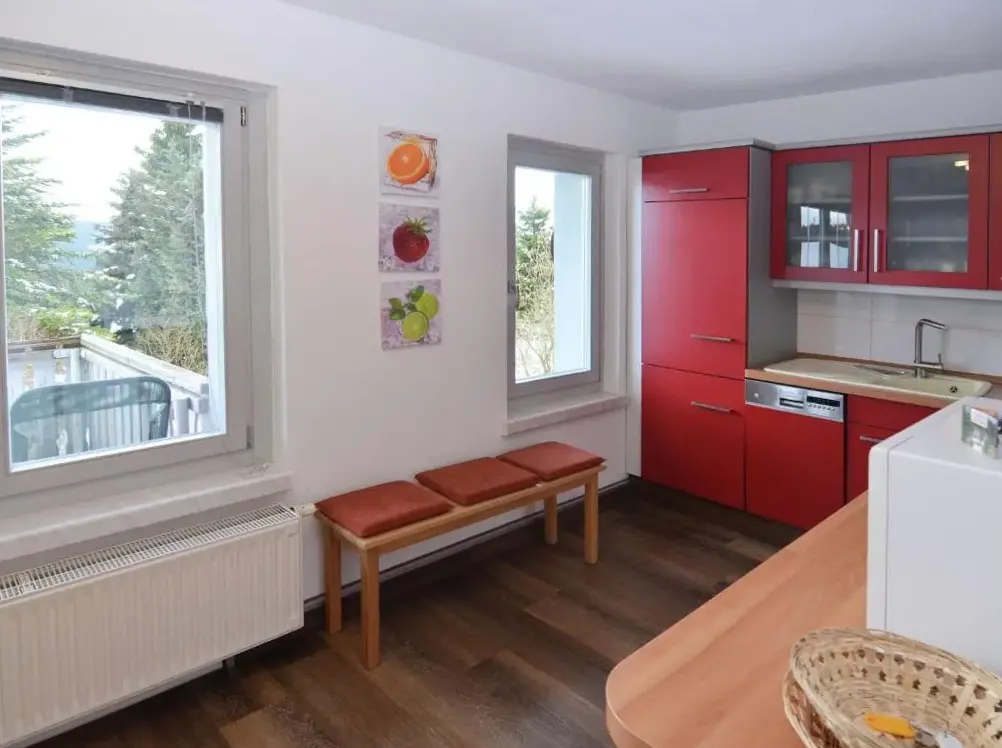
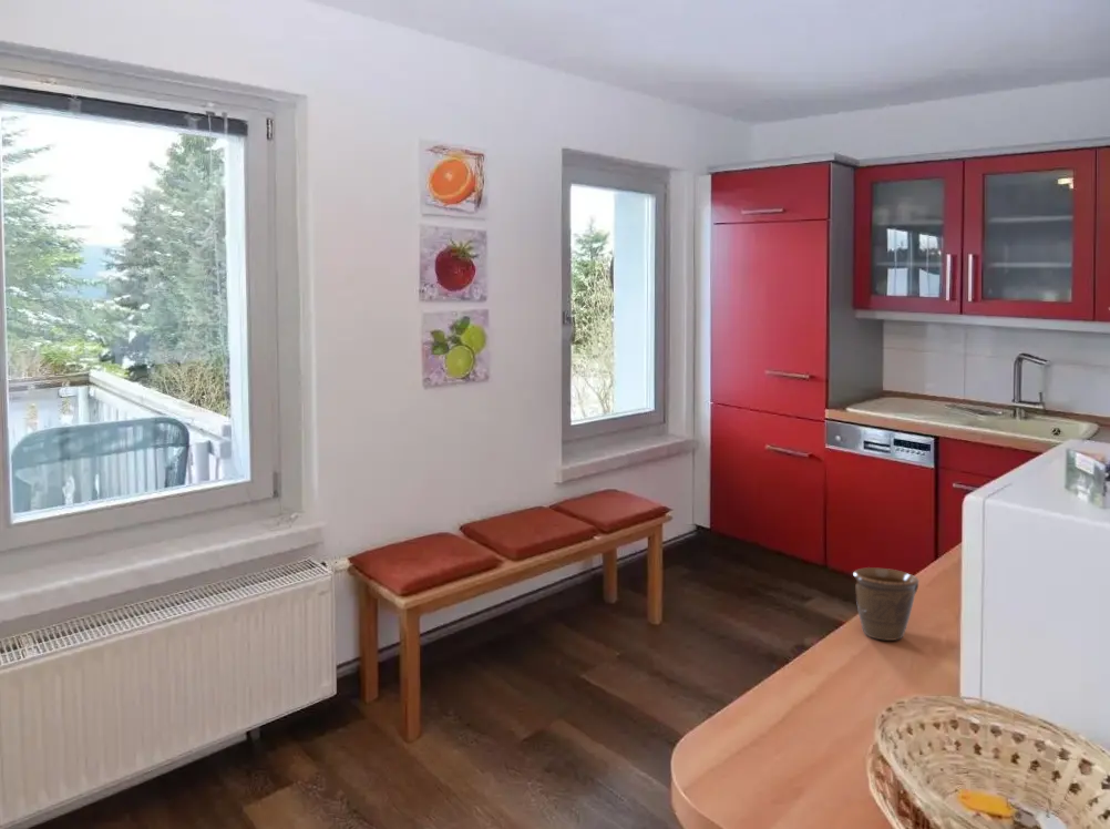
+ mug (888, 603)
